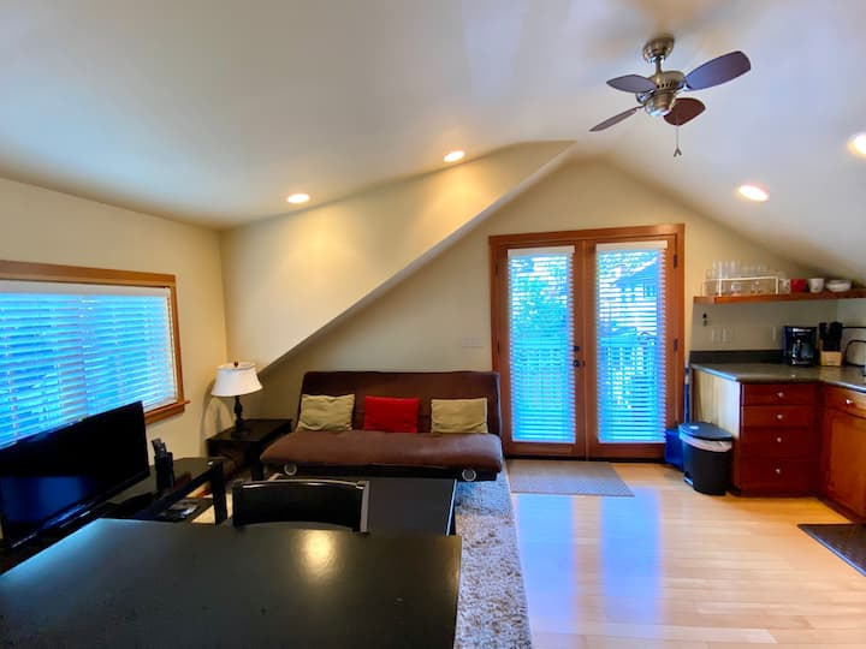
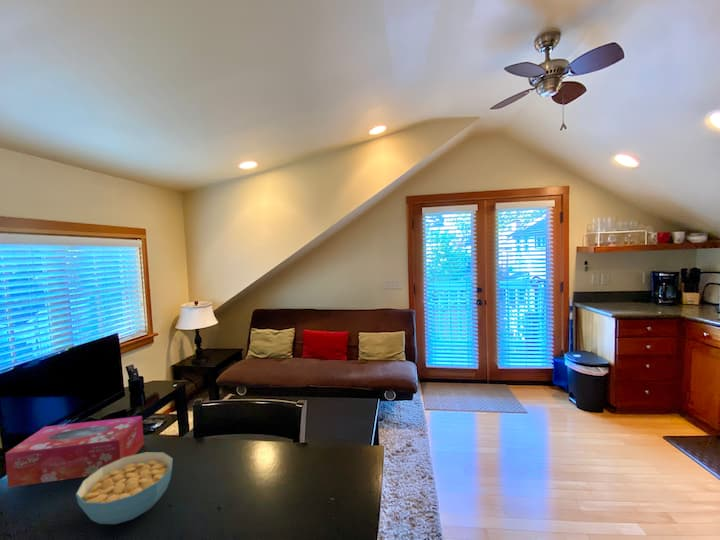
+ cereal bowl (129, 493)
+ tissue box (81, 448)
